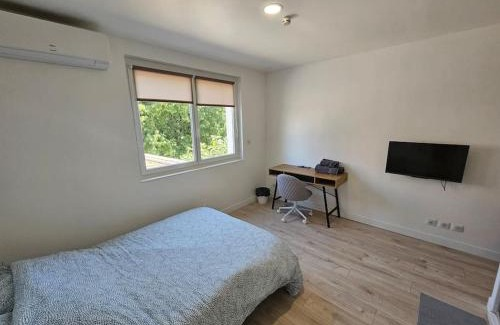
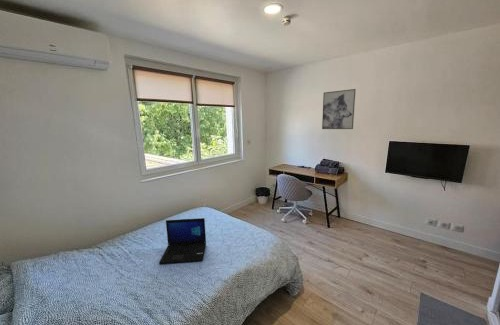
+ wall art (337, 110)
+ laptop (183, 239)
